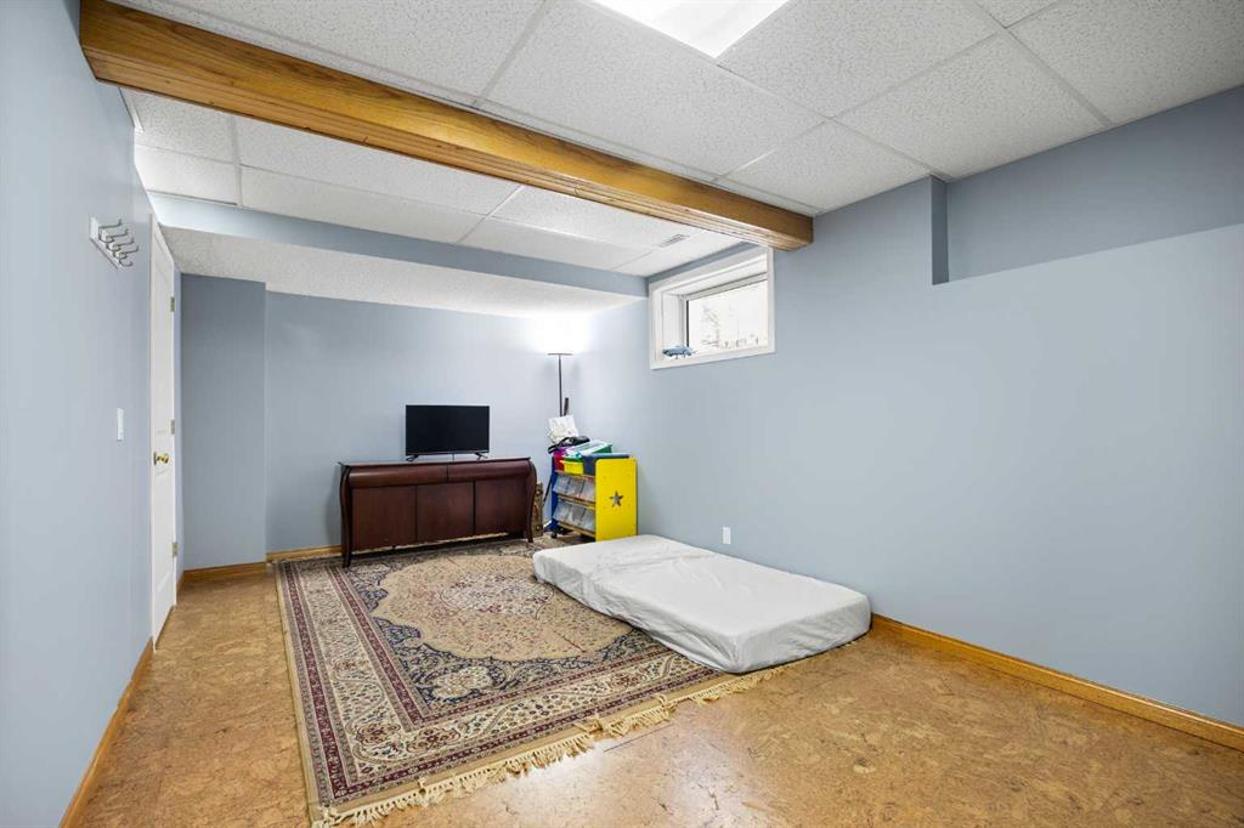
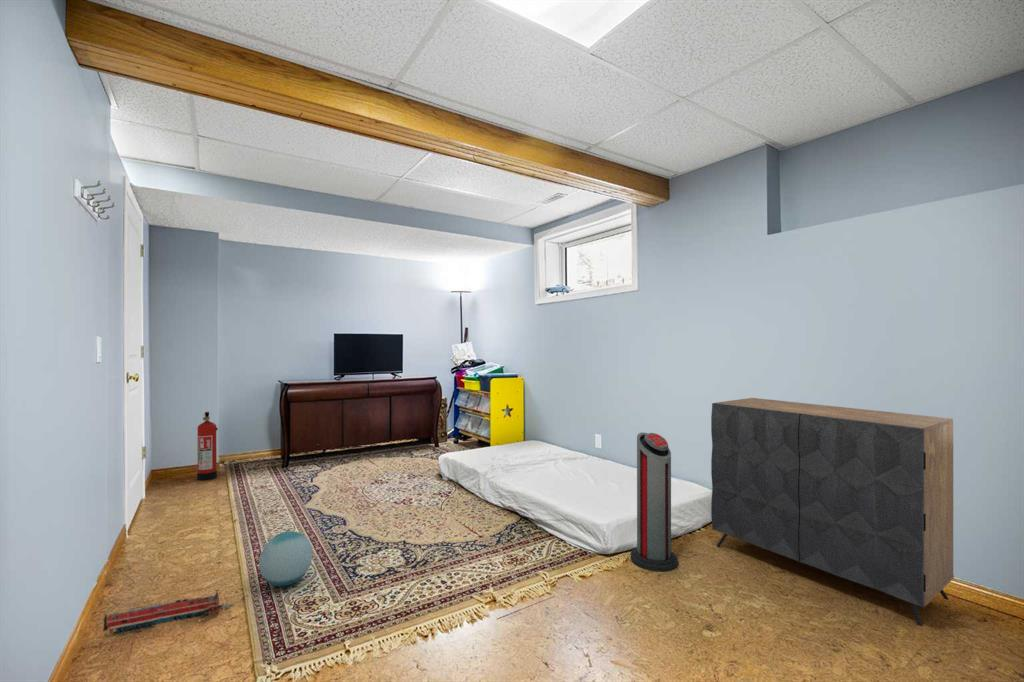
+ ball (286, 558)
+ fire extinguisher (207, 444)
+ dresser (818, 489)
+ toy train (170, 611)
+ air purifier (653, 496)
